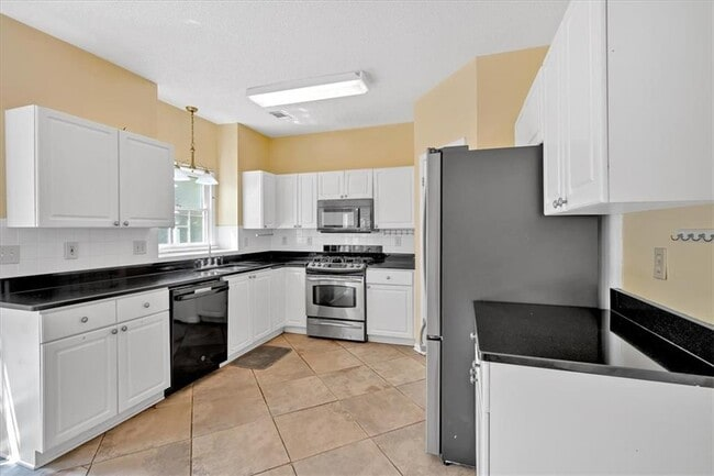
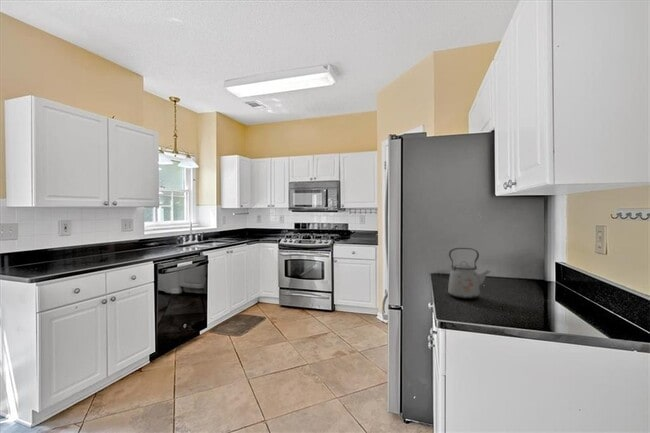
+ kettle (469, 272)
